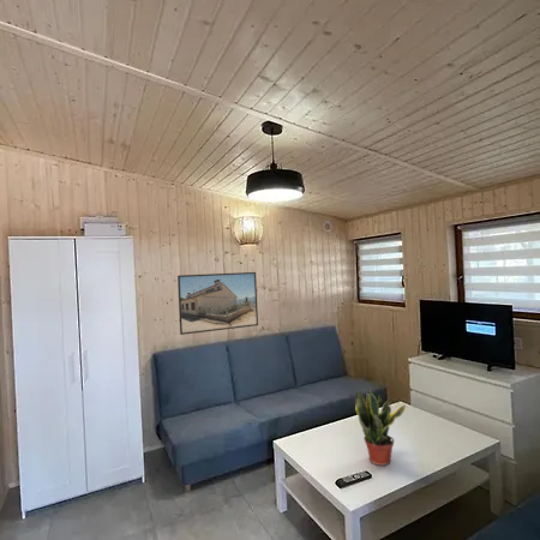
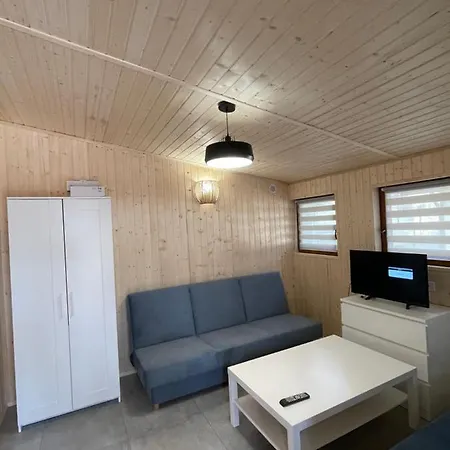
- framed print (220, 301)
- potted plant (382, 421)
